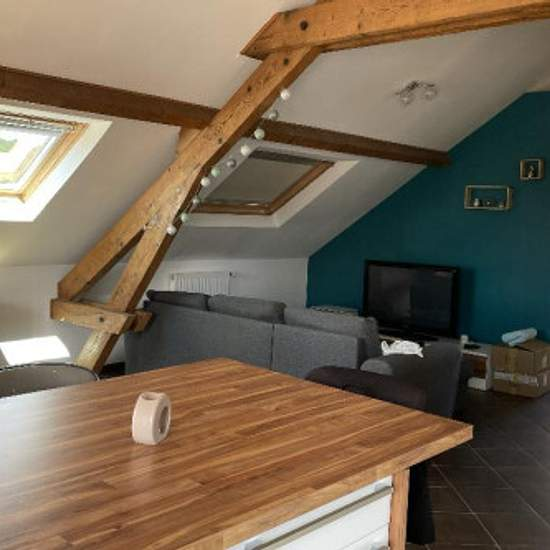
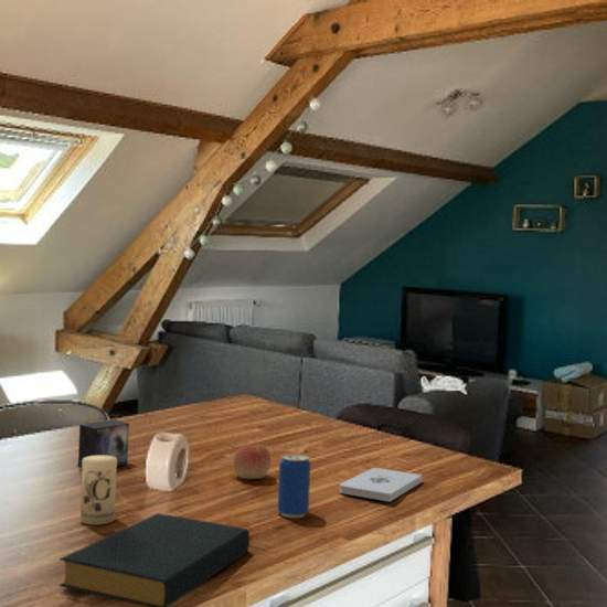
+ small box (104, 444)
+ notepad (381, 483)
+ beverage can (294, 486)
+ hardback book (160, 555)
+ apple (252, 460)
+ candle (98, 489)
